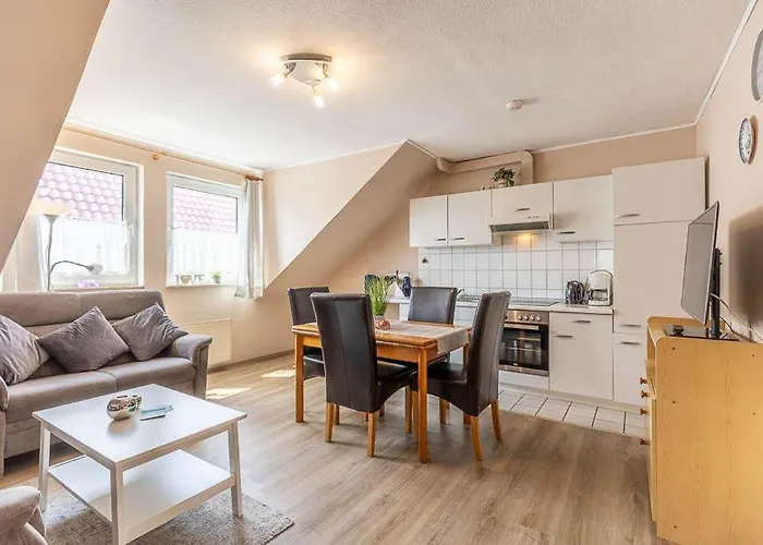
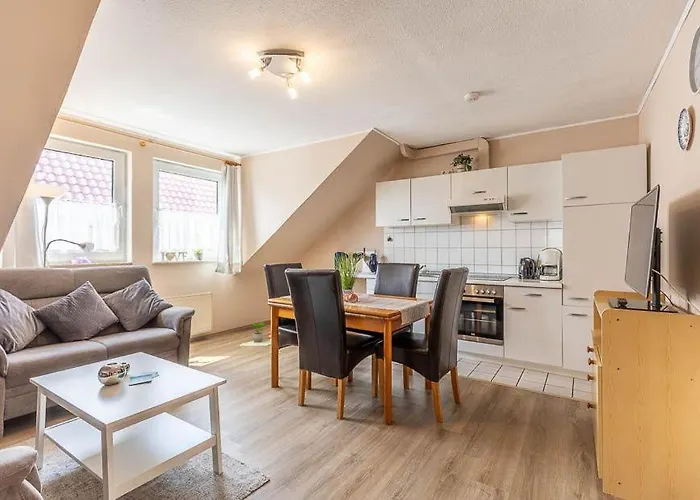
+ potted plant (259, 330)
